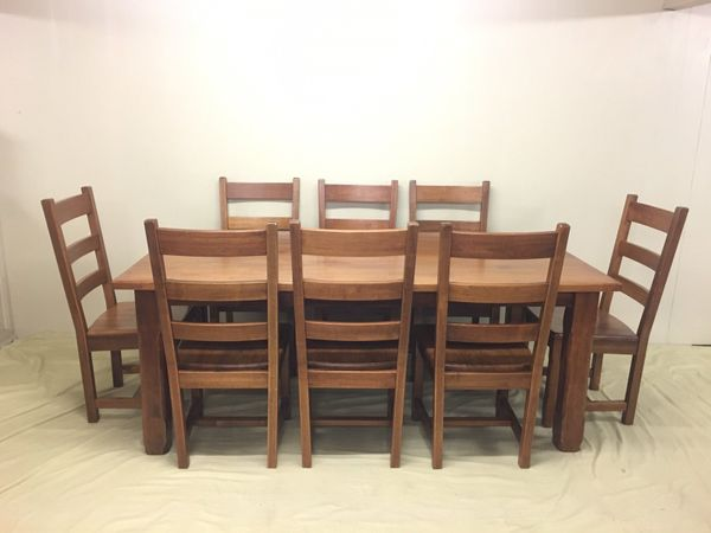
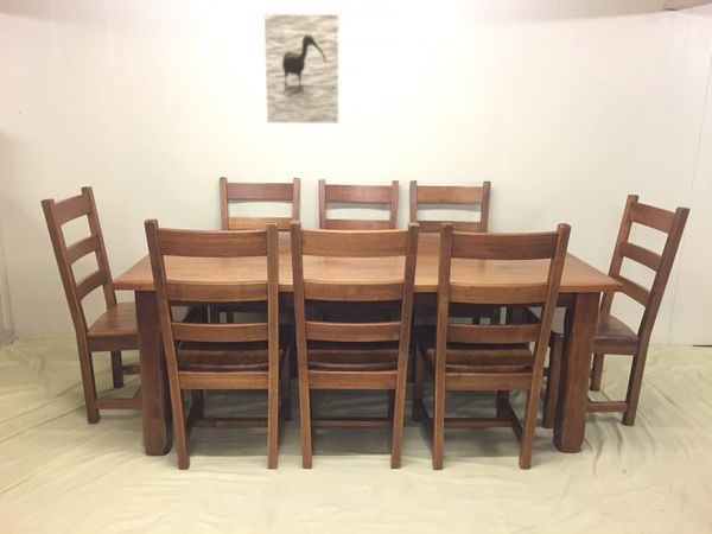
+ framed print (301, 70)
